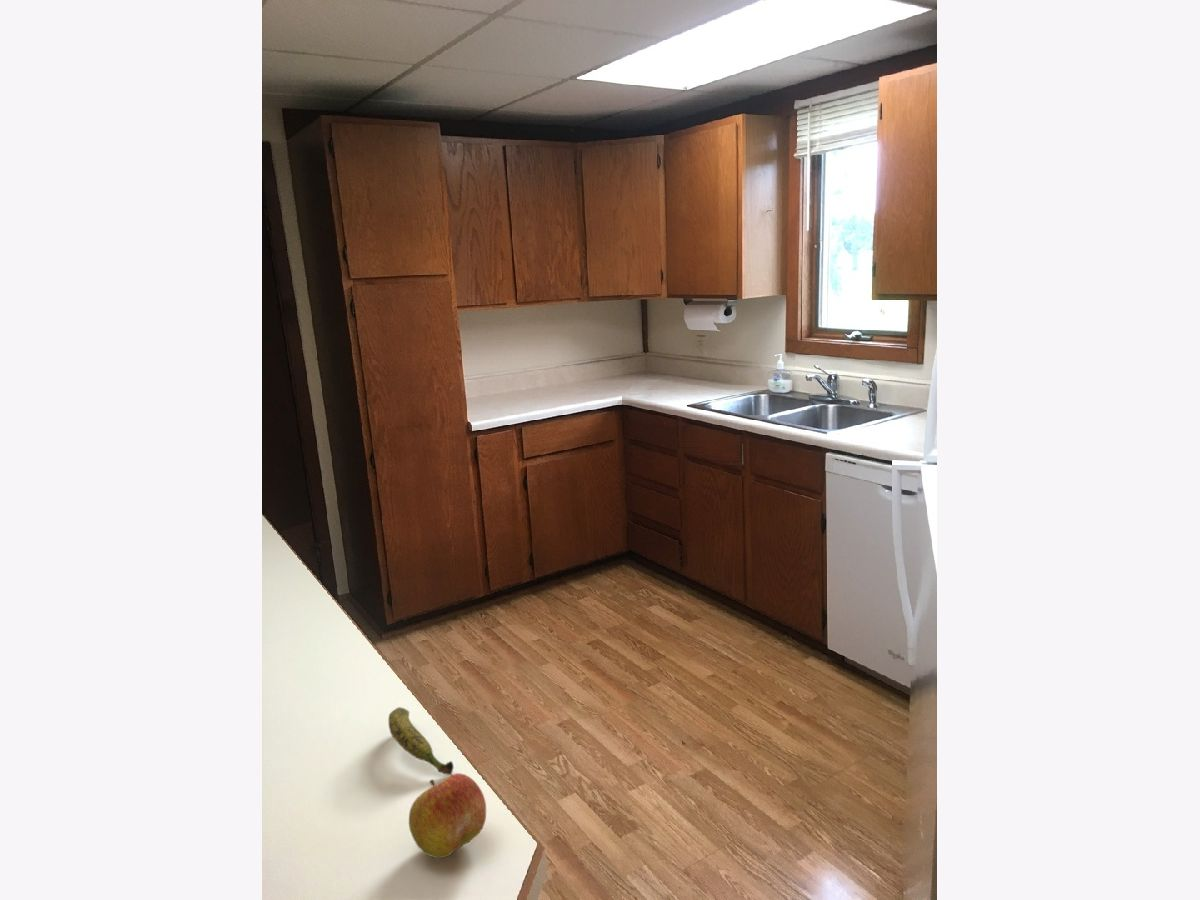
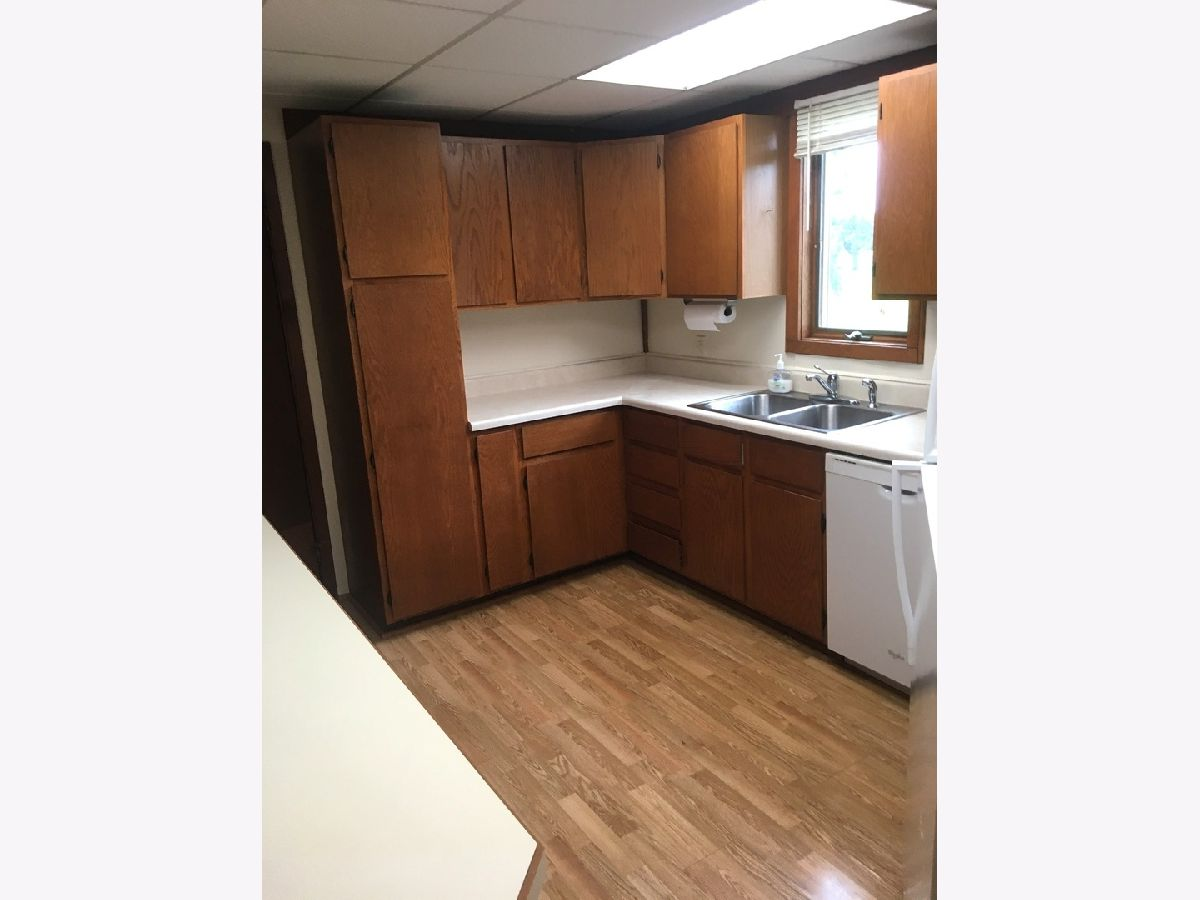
- banana (413, 736)
- apple (447, 814)
